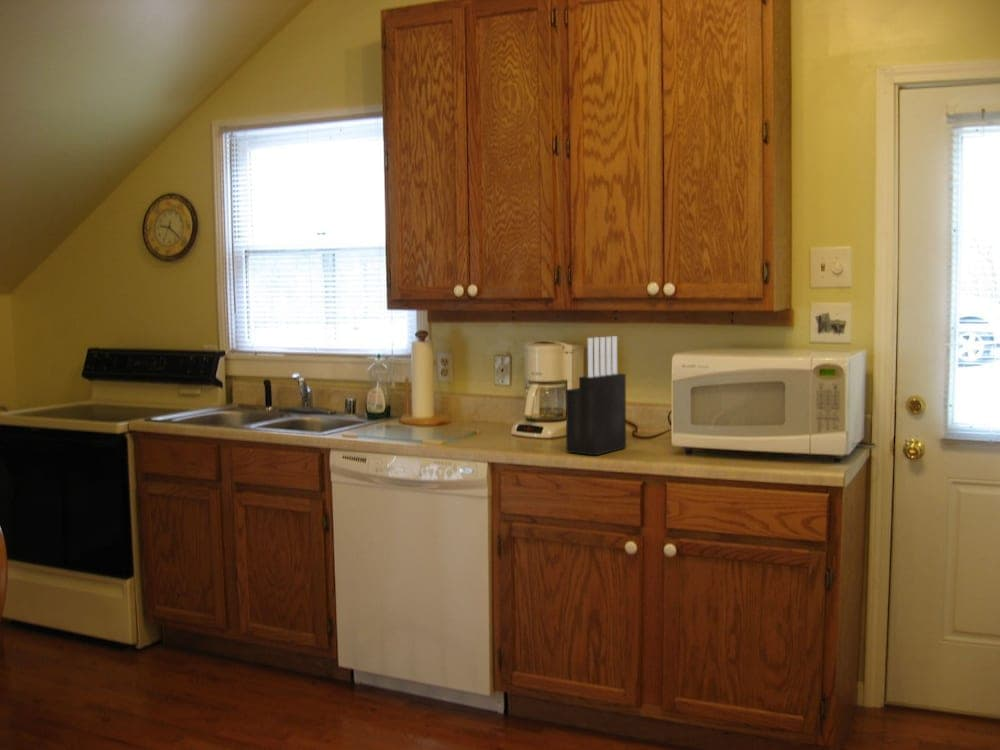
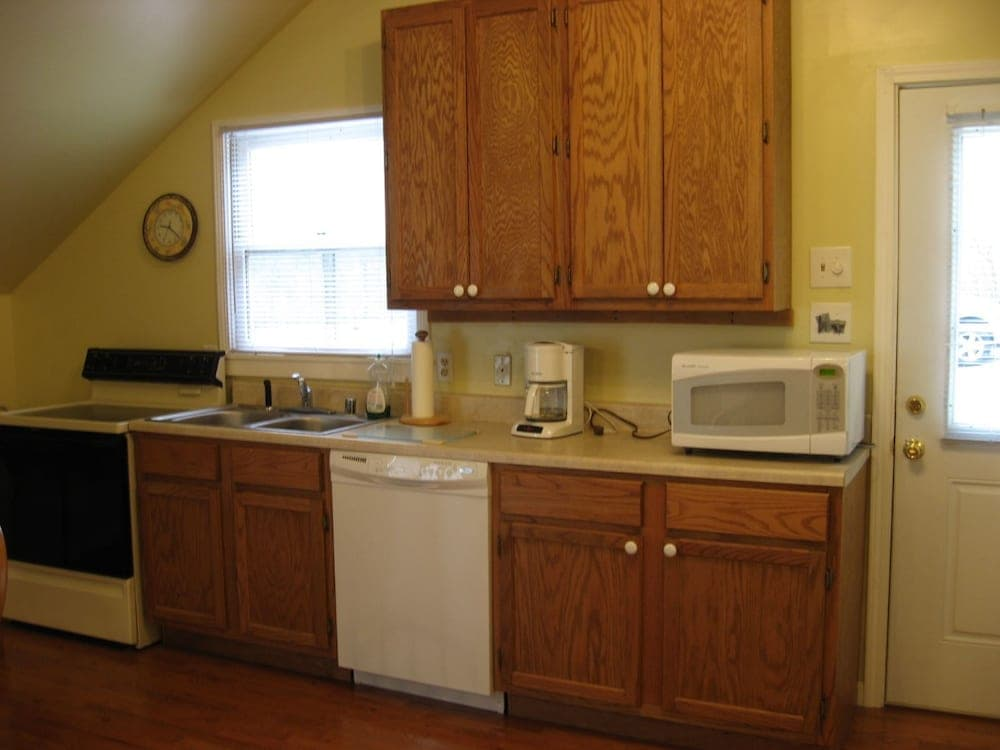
- knife block (592, 393)
